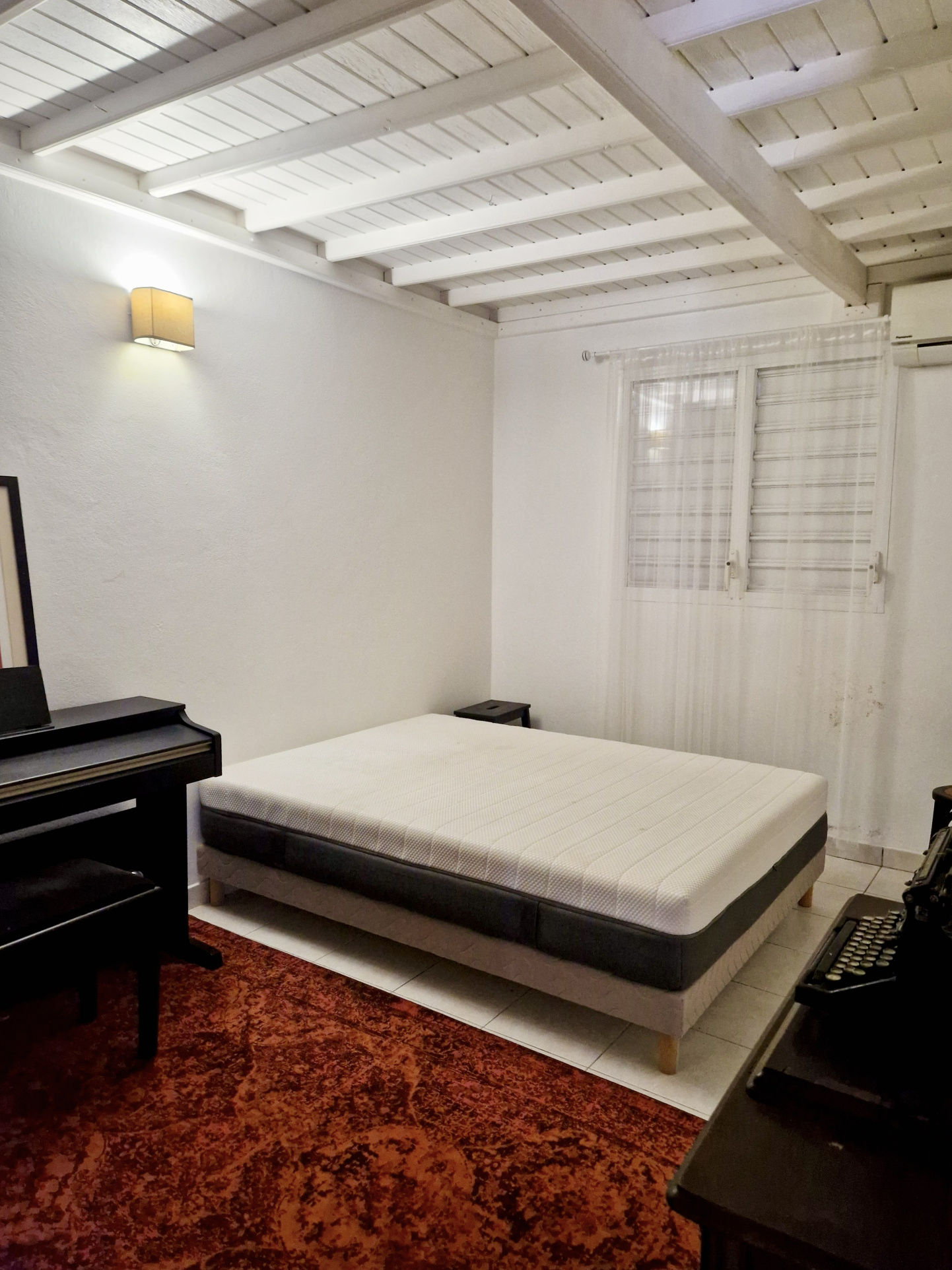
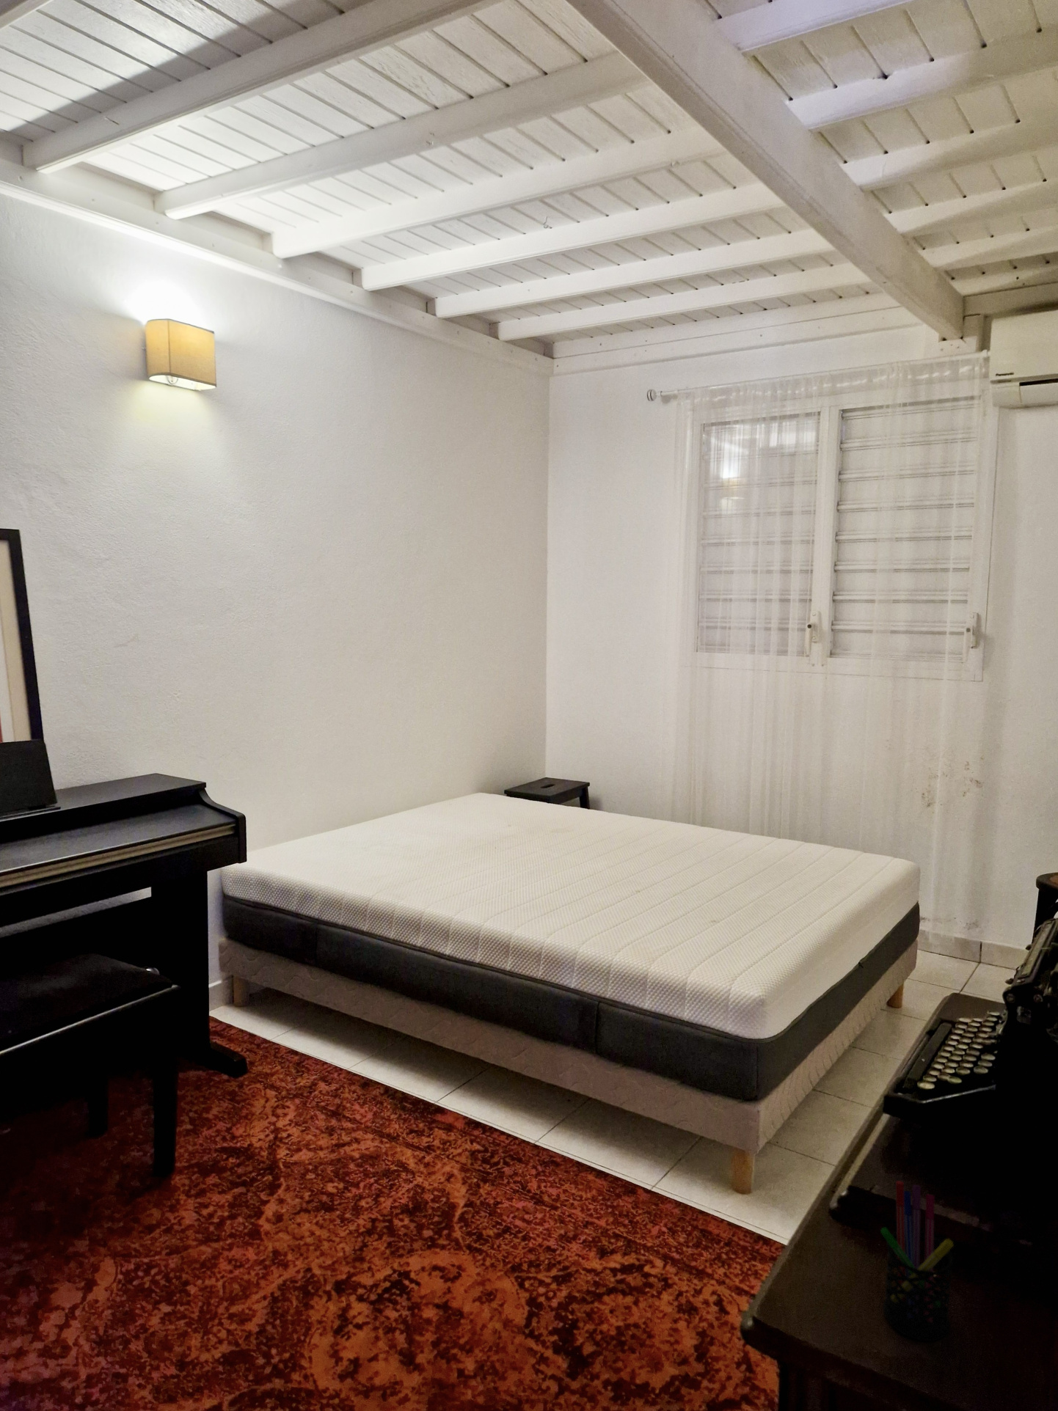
+ pen holder (910, 1259)
